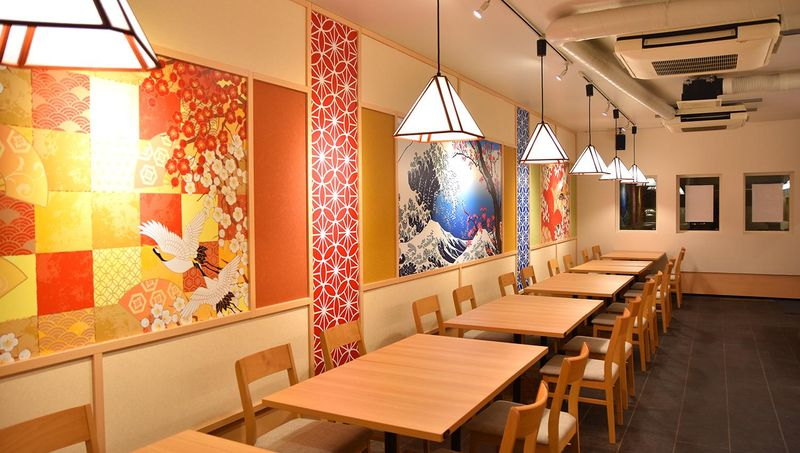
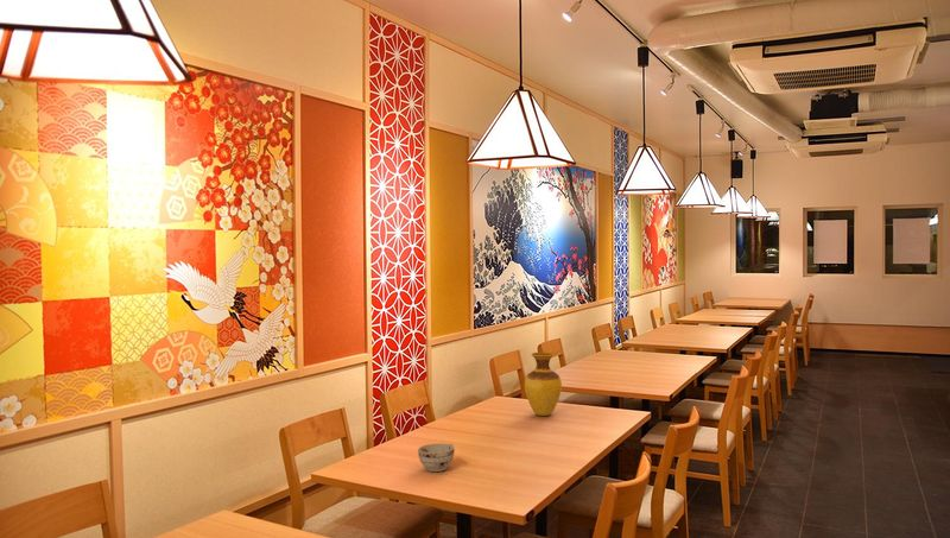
+ teacup (438, 457)
+ vase (543, 384)
